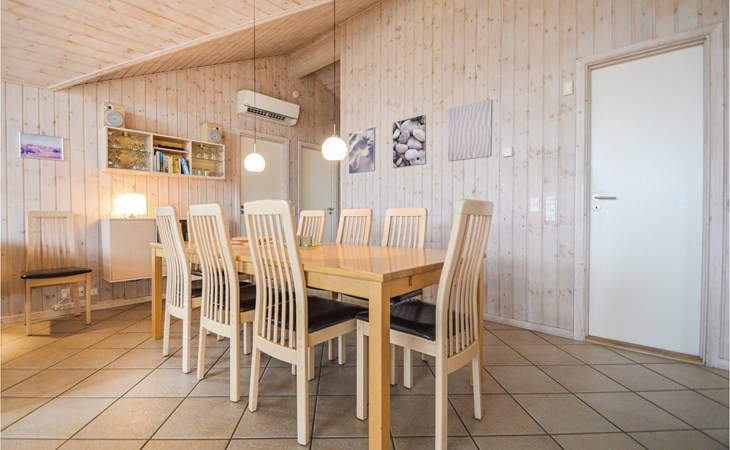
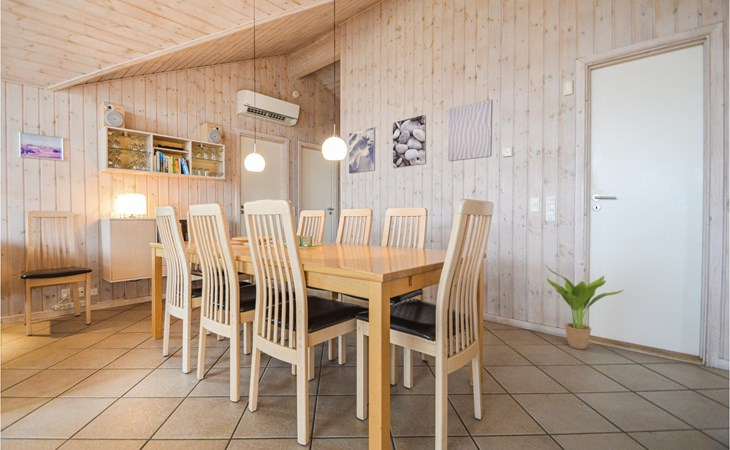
+ potted plant (579, 308)
